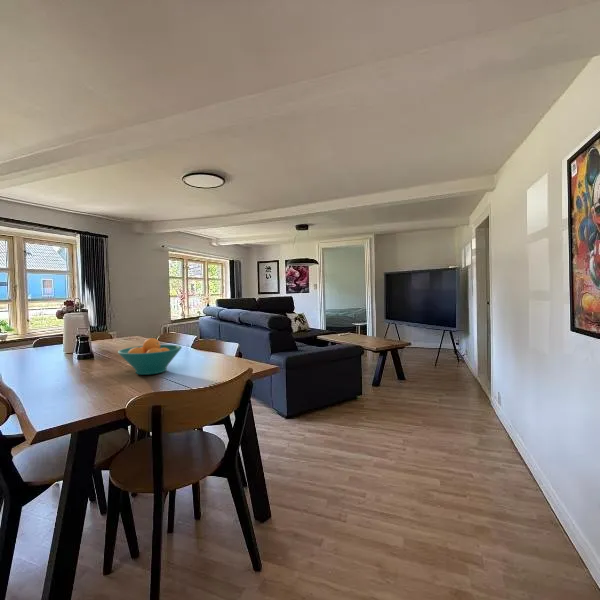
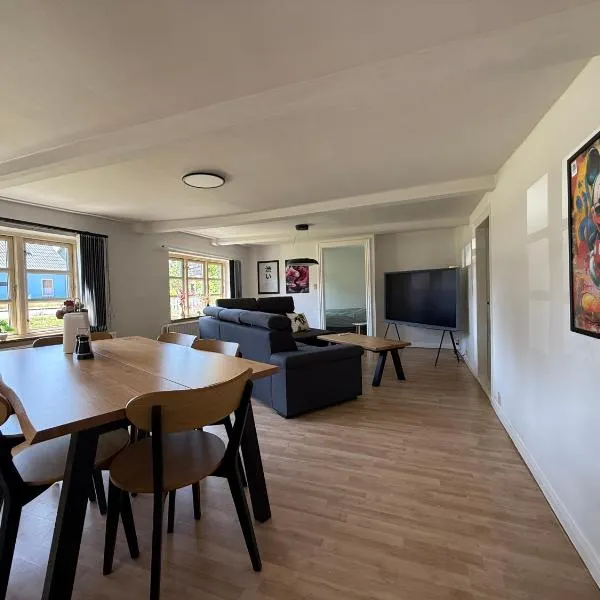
- fruit bowl (151, 355)
